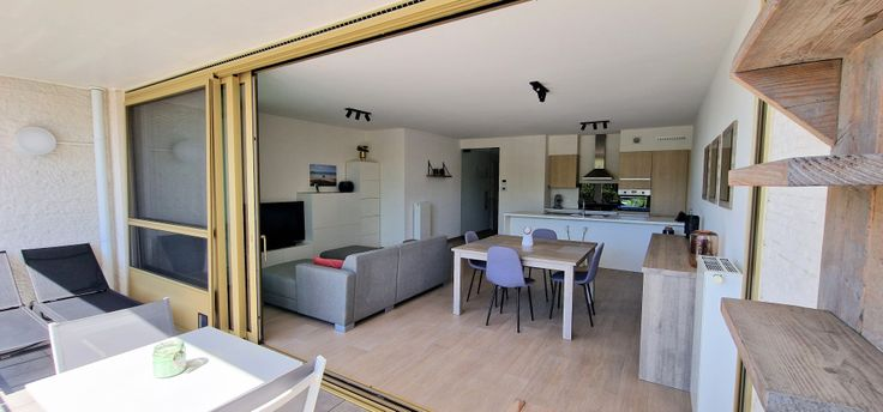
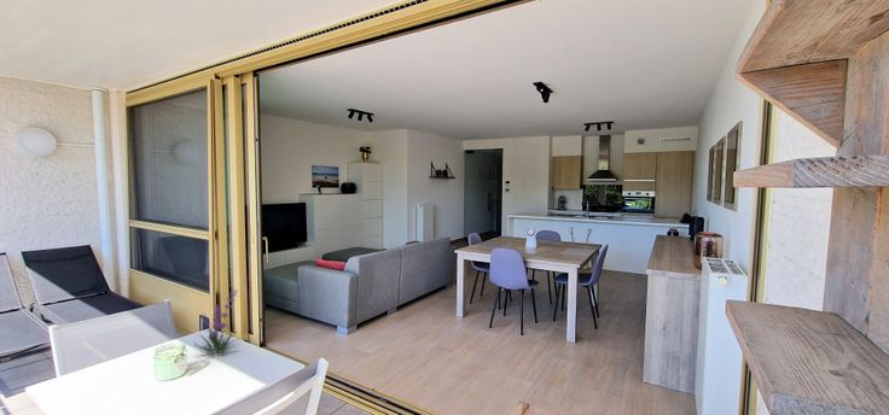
+ plant (216, 322)
